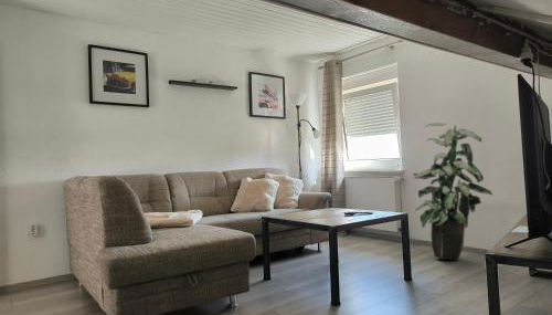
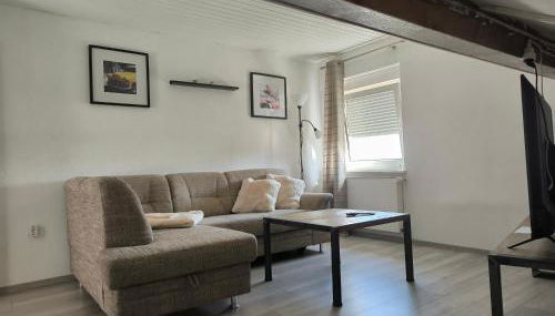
- indoor plant (446, 189)
